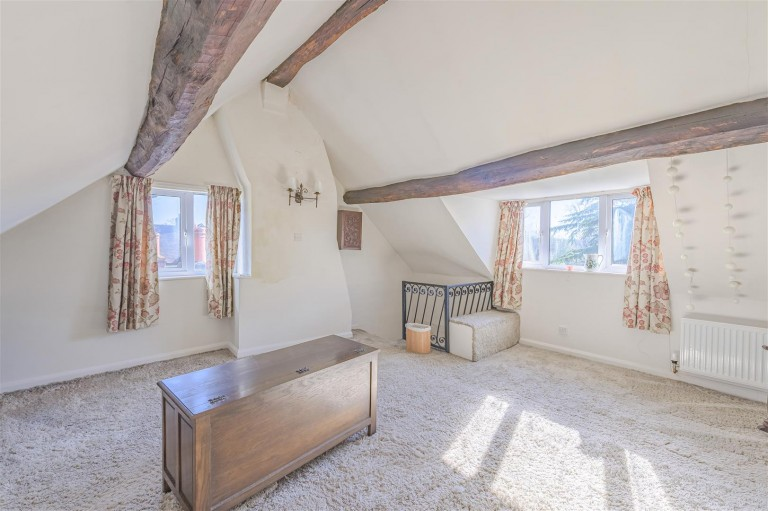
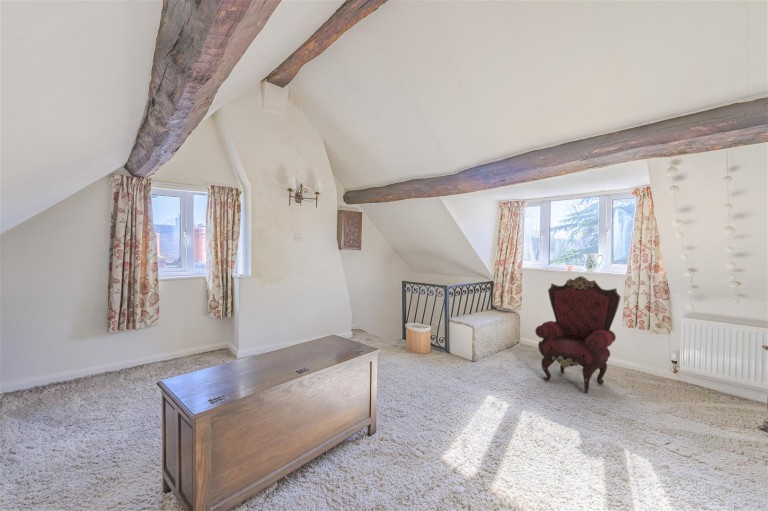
+ armchair (574, 329)
